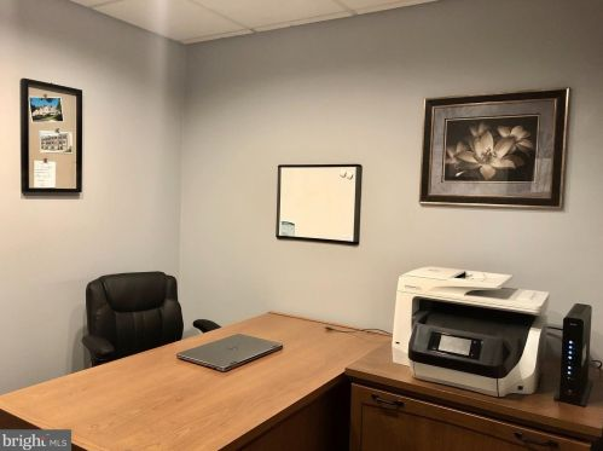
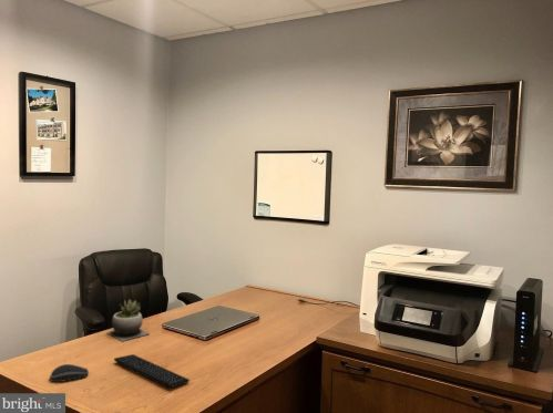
+ succulent plant (127, 317)
+ computer mouse (69, 371)
+ keyboard (150, 369)
